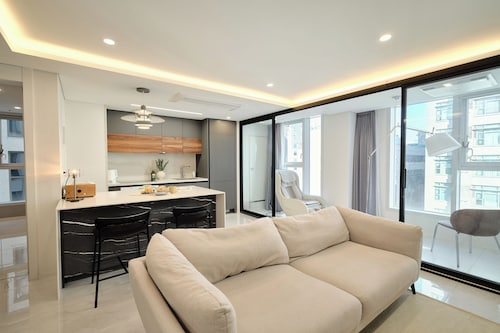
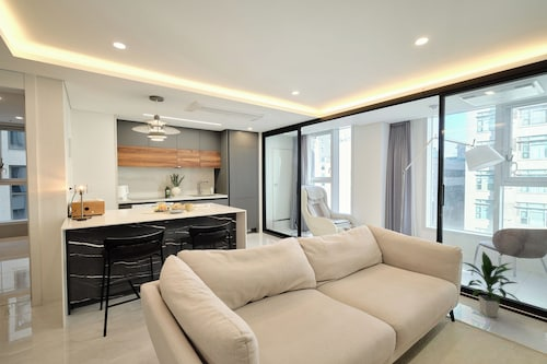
+ indoor plant (491, 284)
